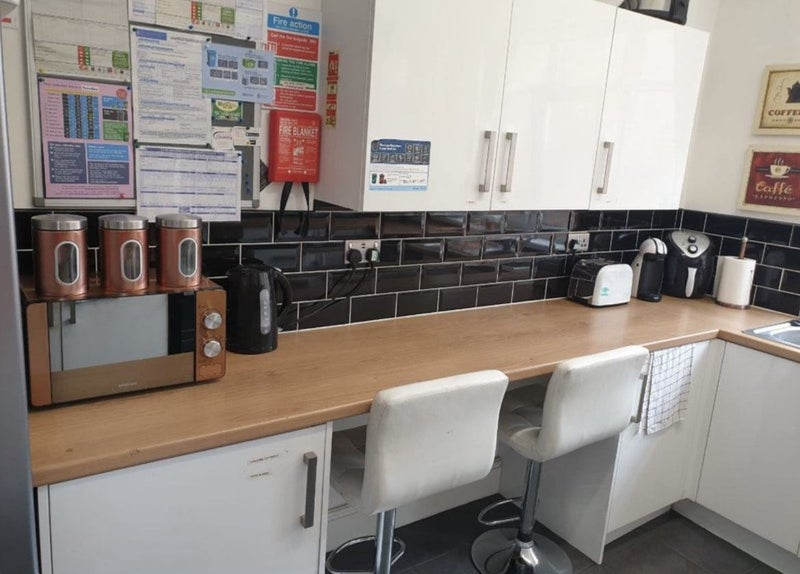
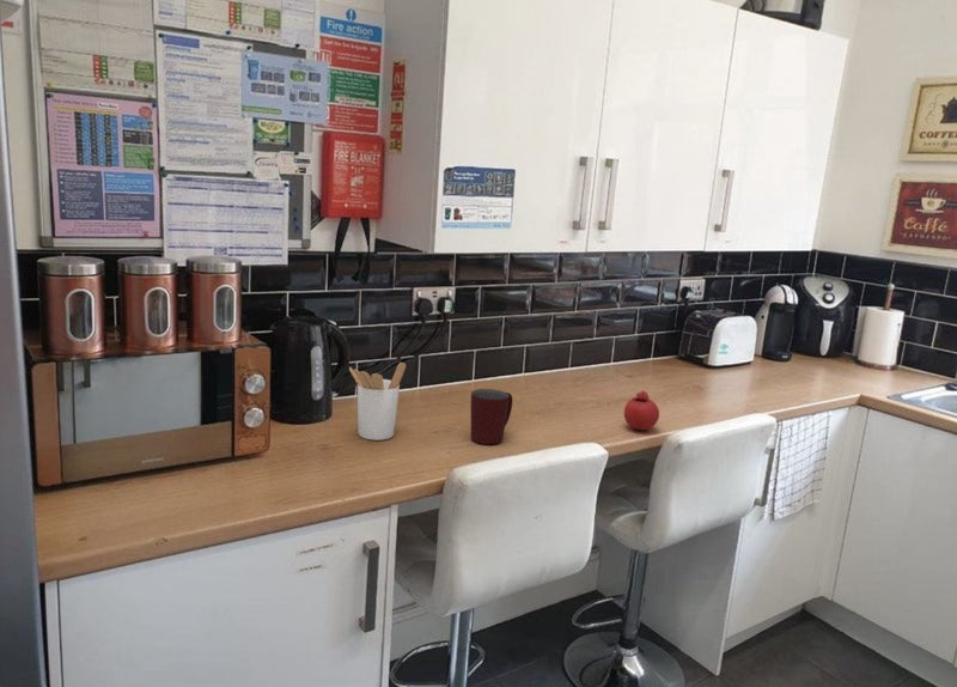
+ mug (493, 415)
+ fruit (641, 409)
+ utensil holder (374, 400)
